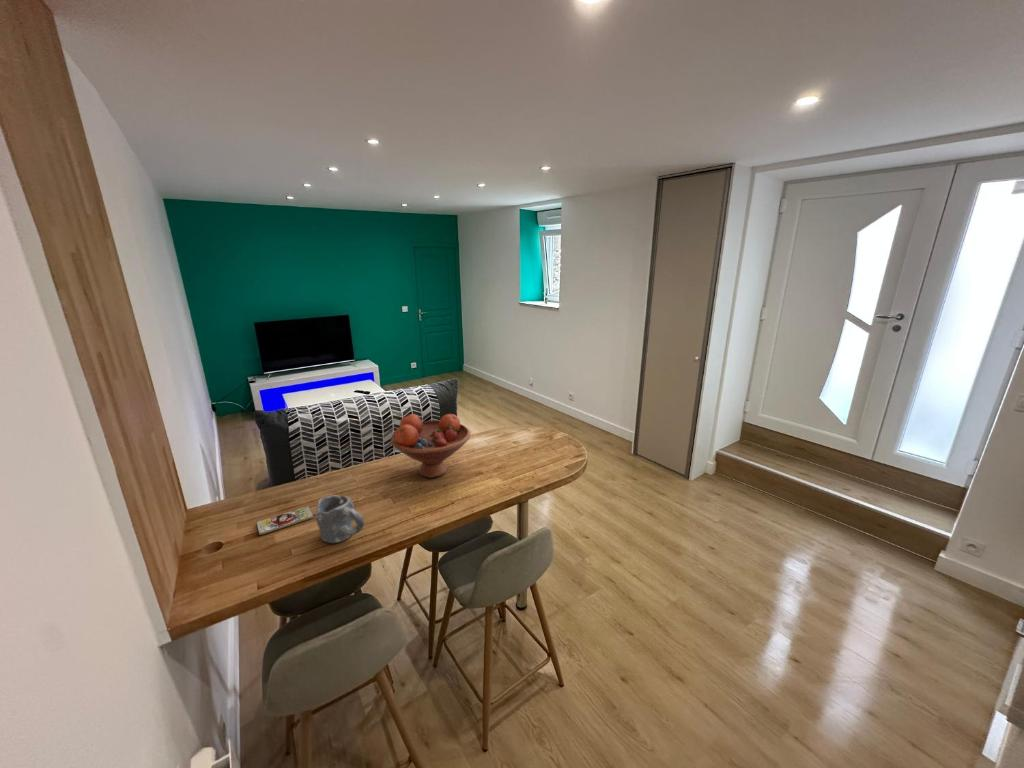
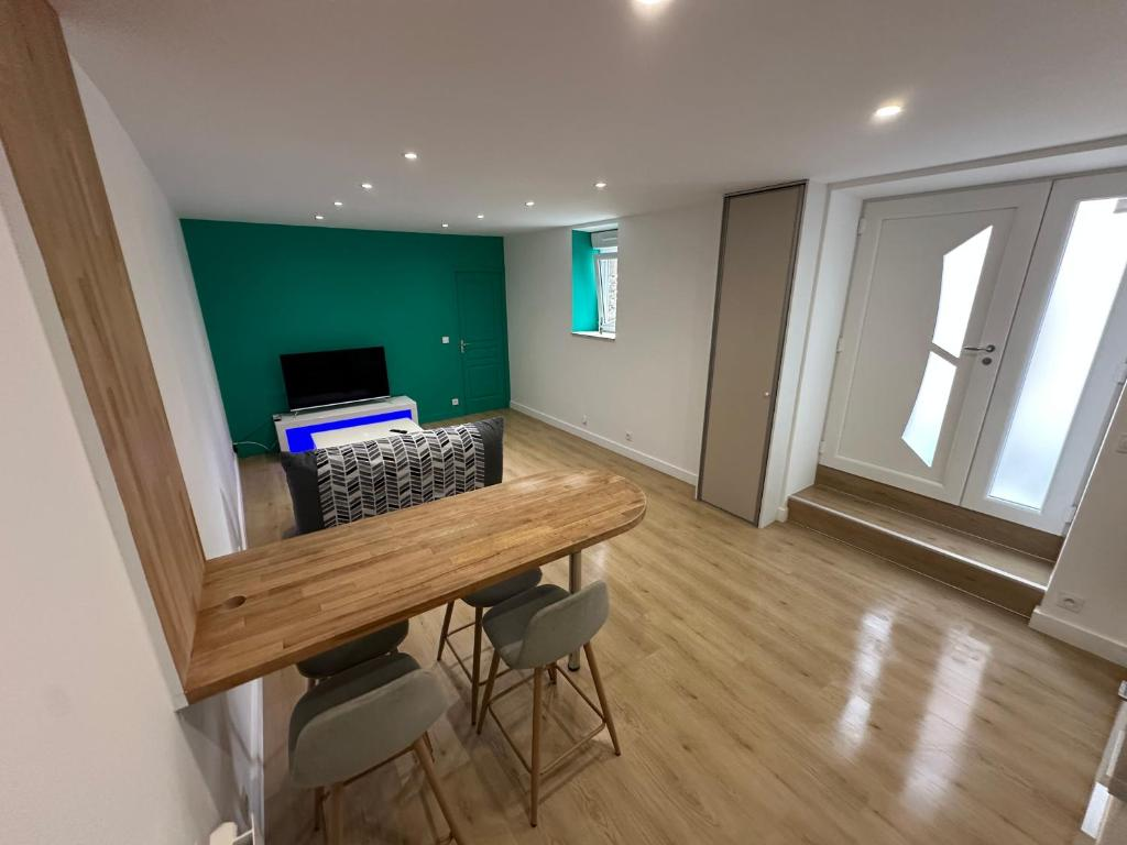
- mug (343, 519)
- fruit bowl (431, 445)
- smartphone (285, 519)
